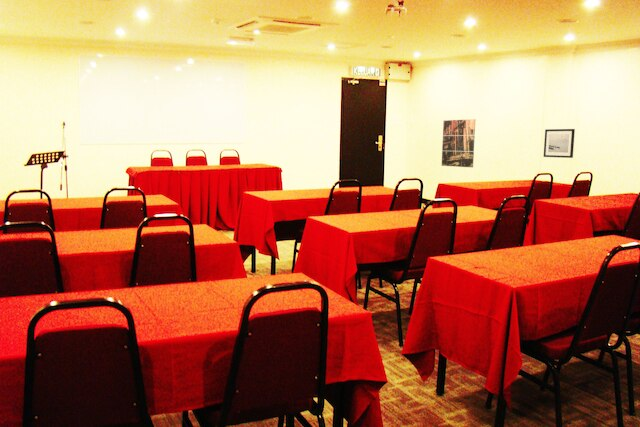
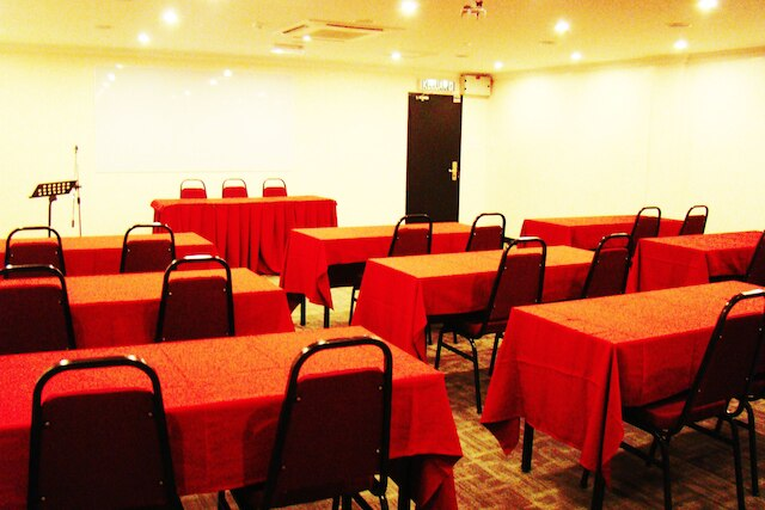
- wall art (558, 143)
- wall art (457, 143)
